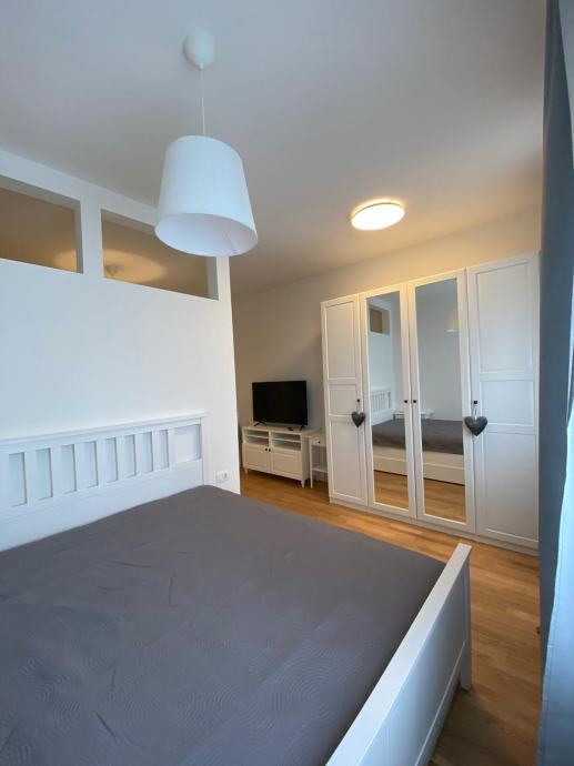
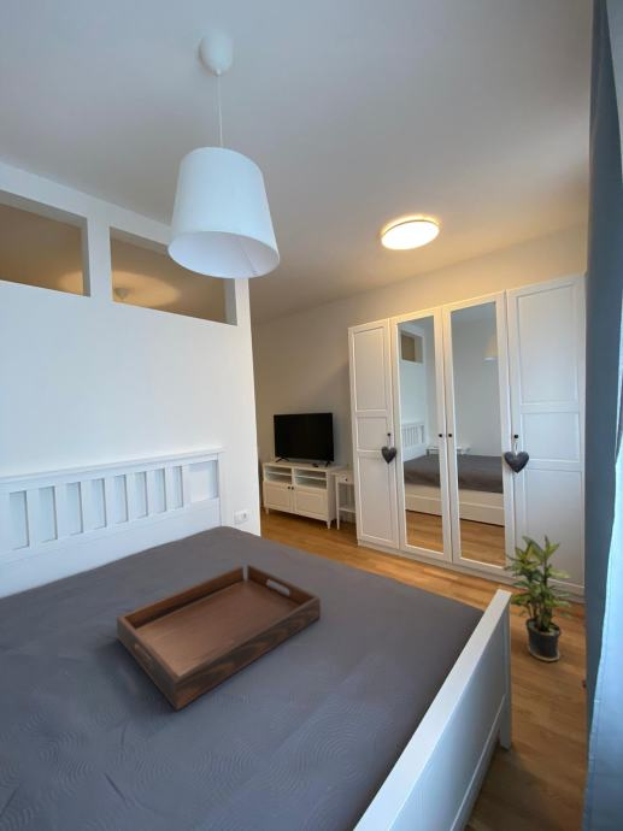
+ serving tray (222, 617)
+ potted plant (536, 596)
